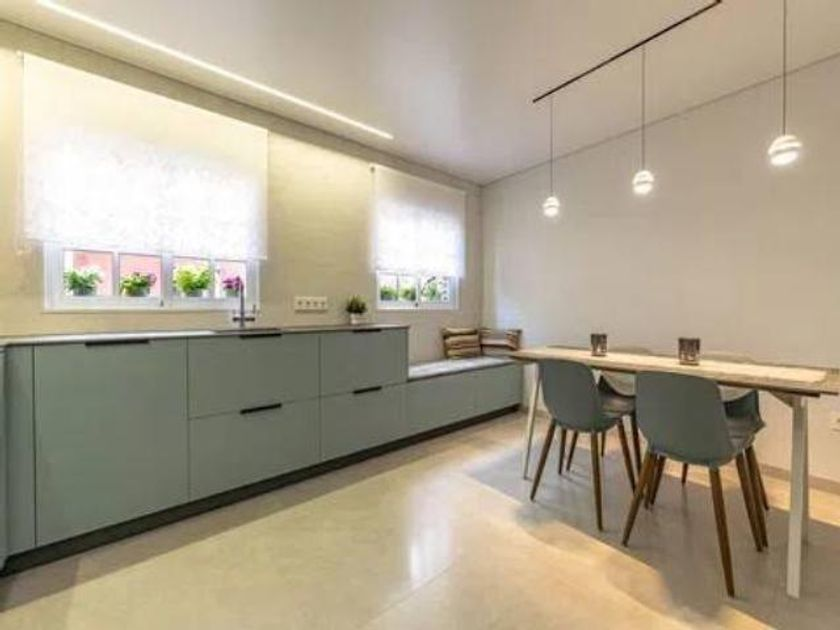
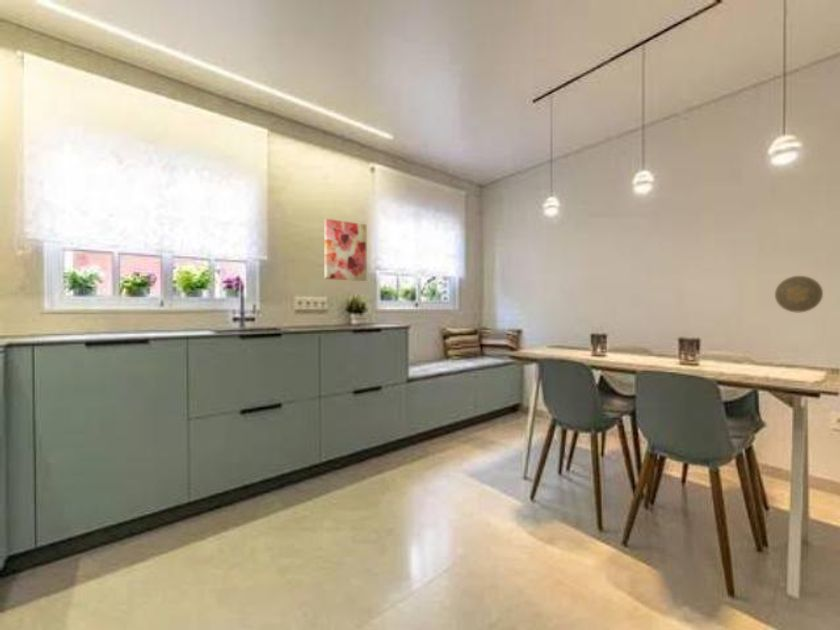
+ decorative plate (797, 294)
+ wall art (346, 250)
